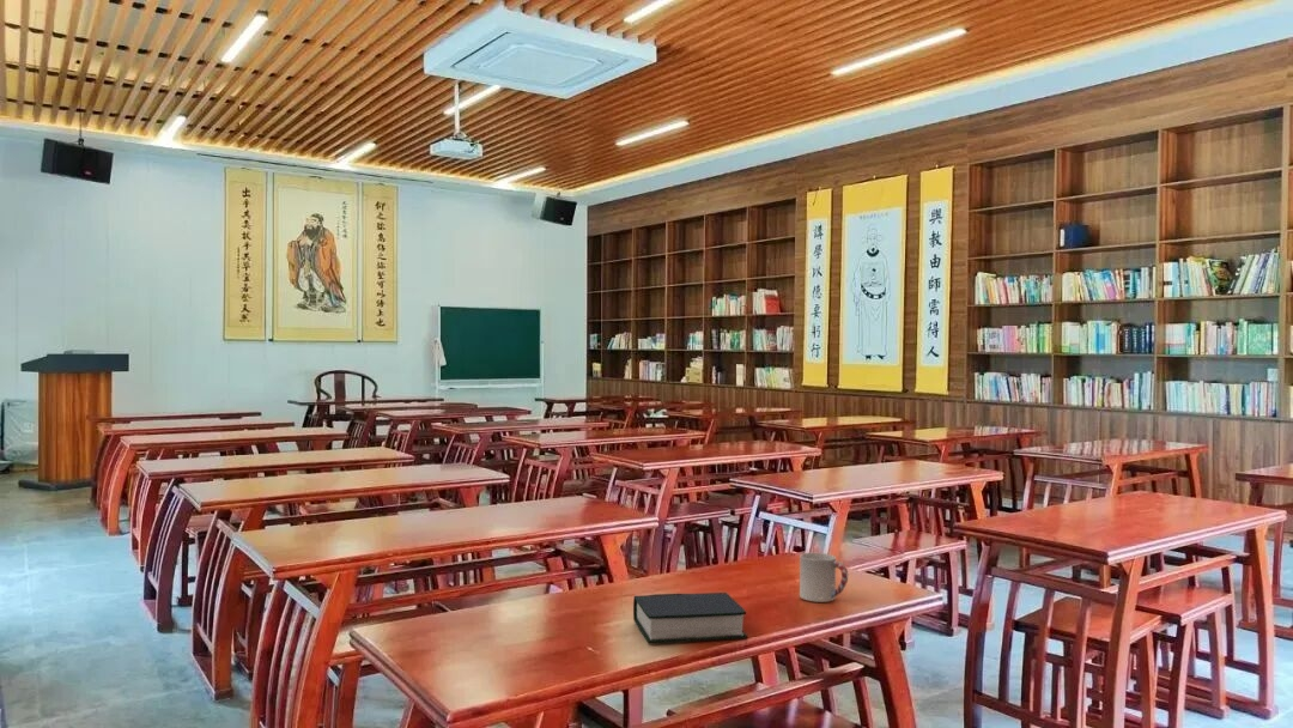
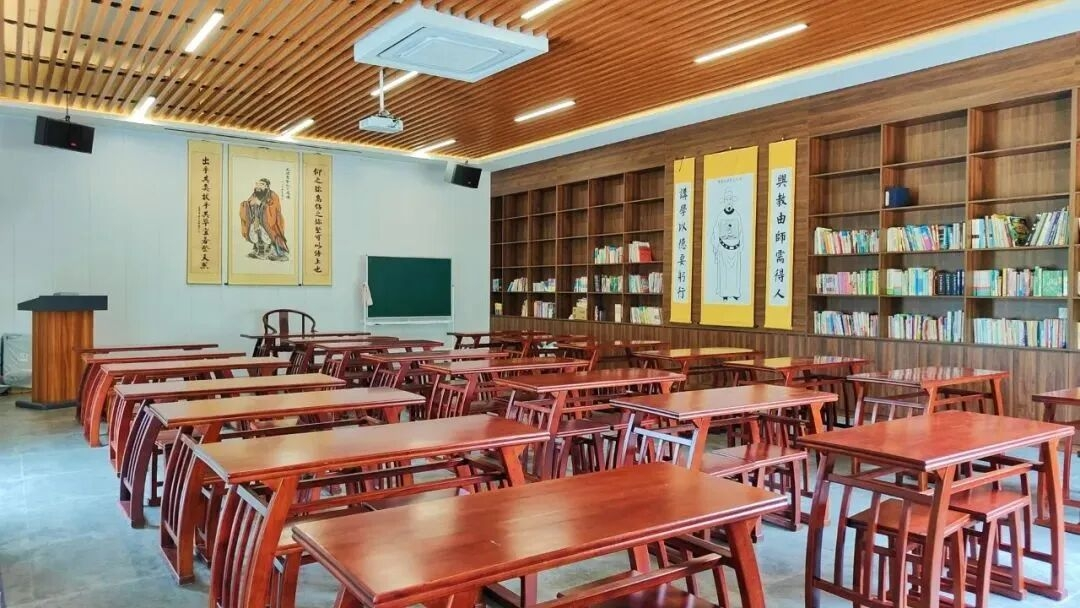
- book (688, 615)
- cup (824, 577)
